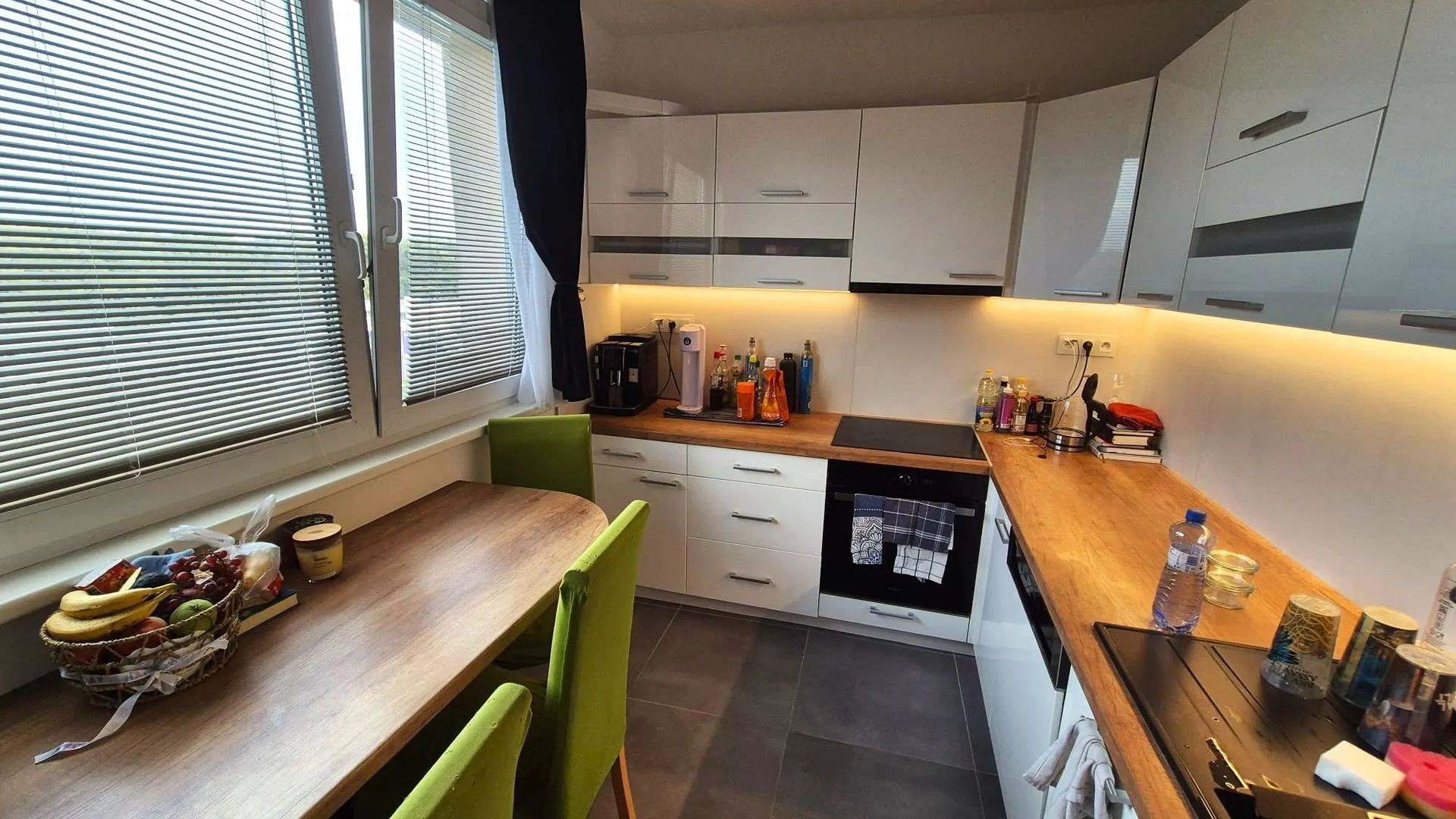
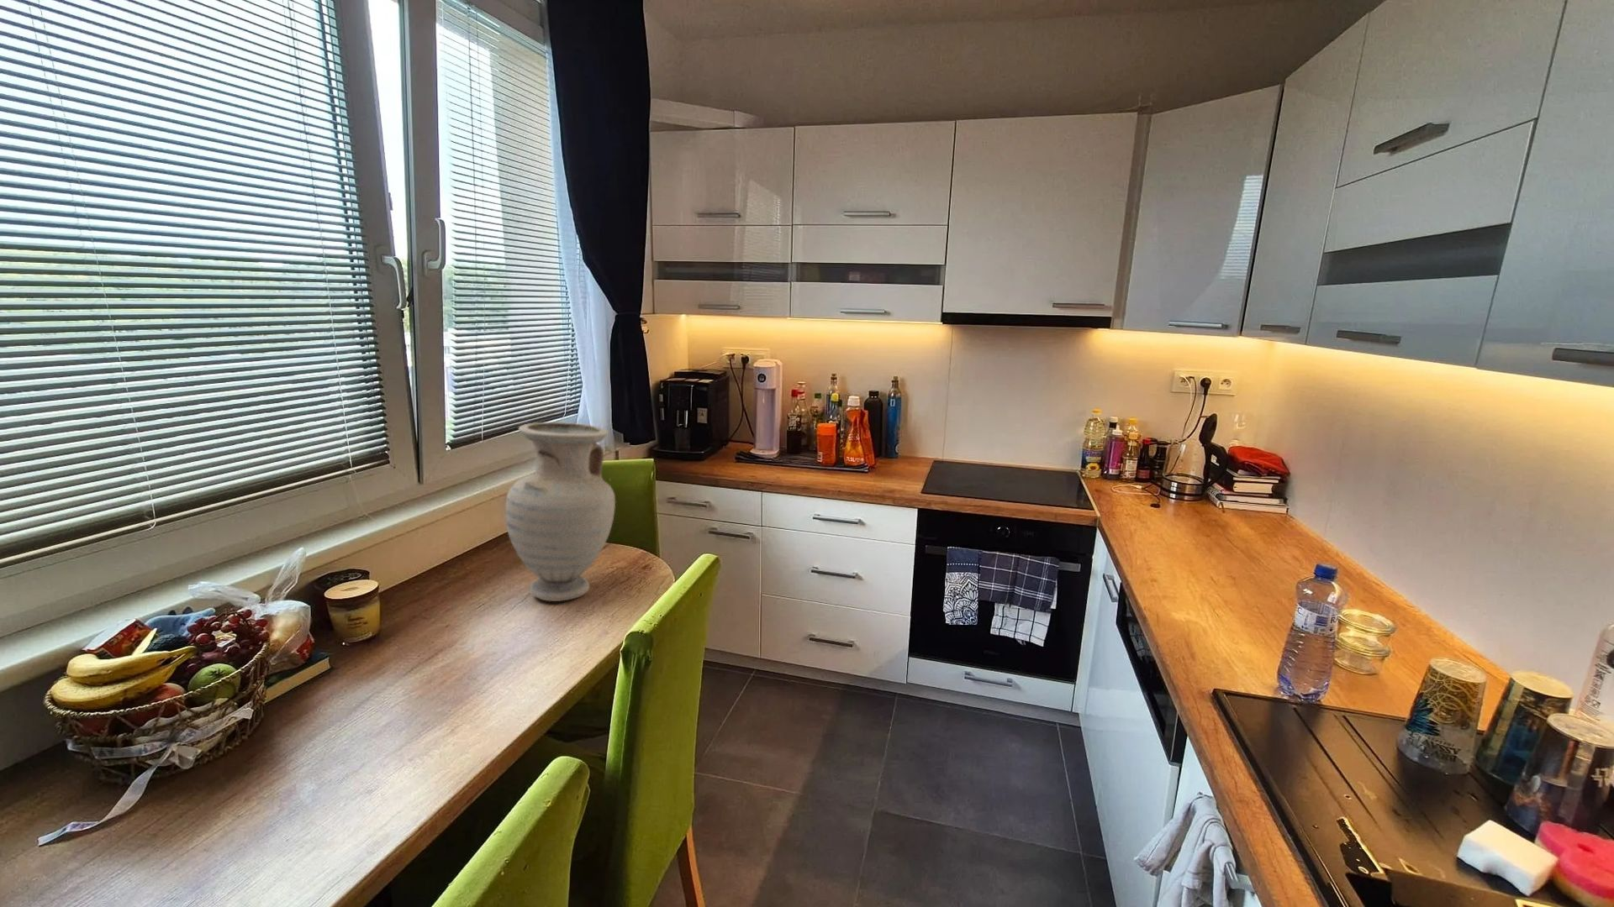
+ vase (562, 512)
